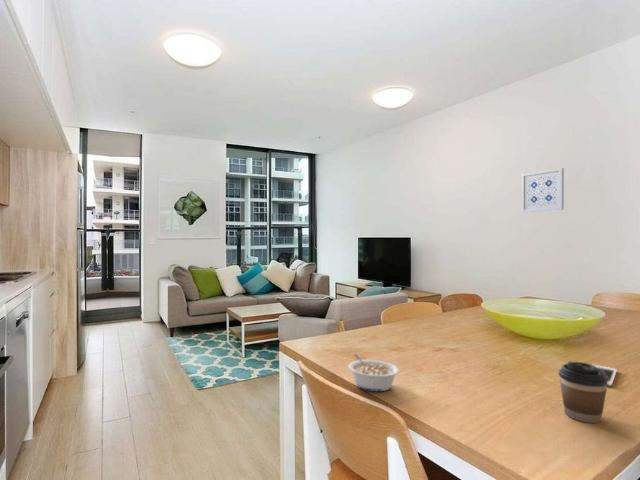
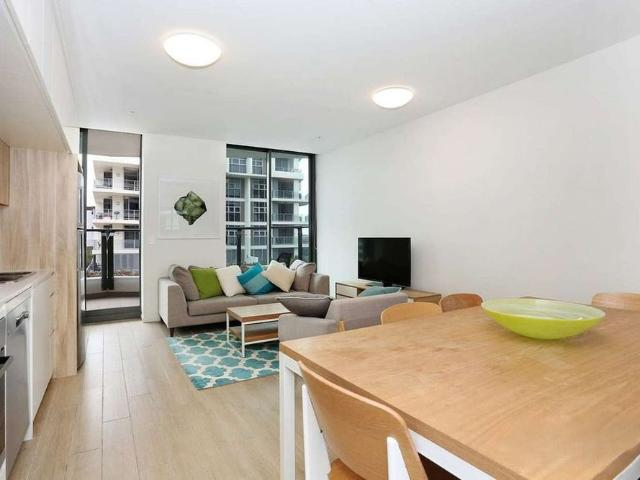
- legume (371, 374)
- cell phone (600, 369)
- coffee cup (582, 388)
- wall art (541, 191)
